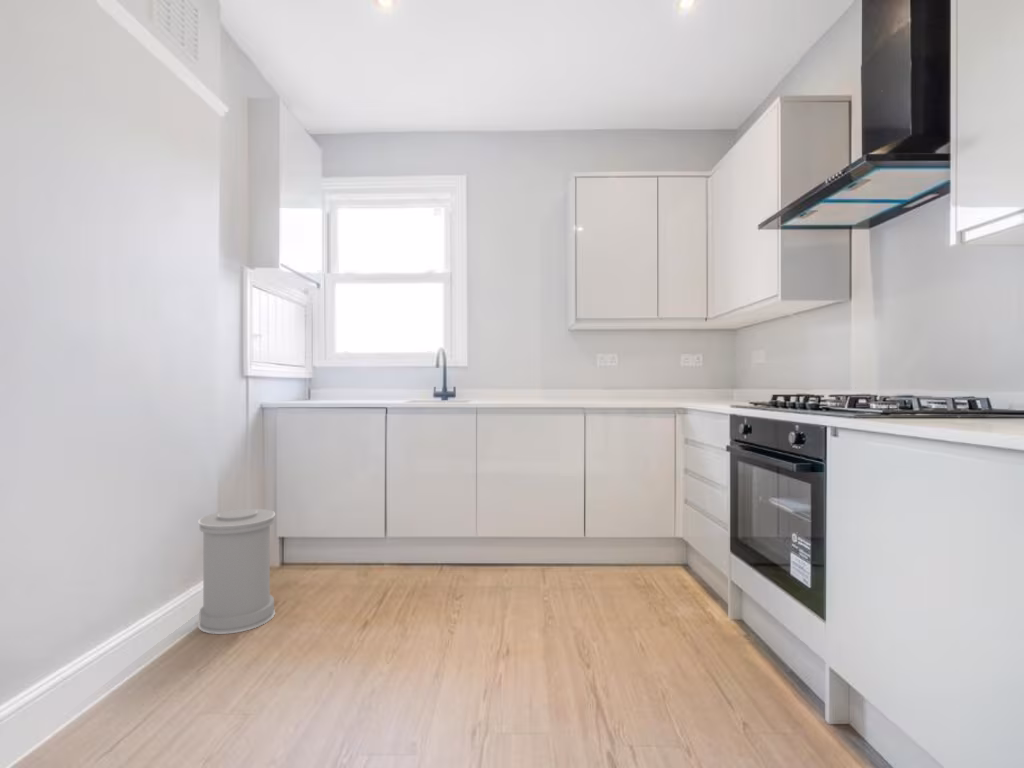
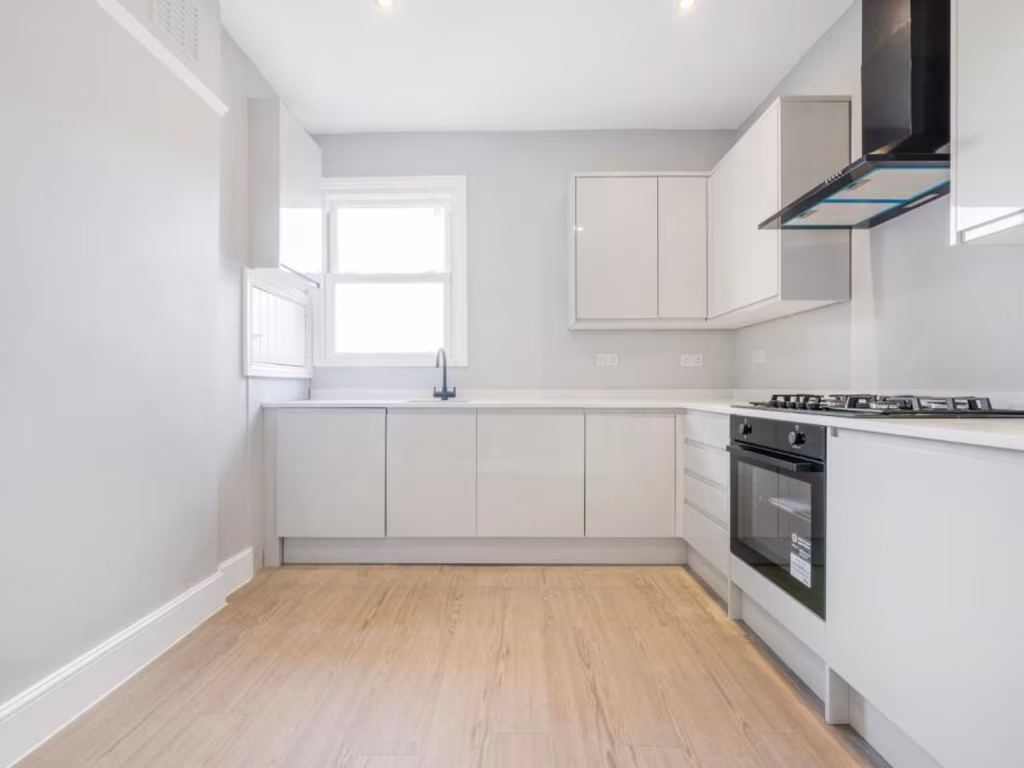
- trash can (237, 565)
